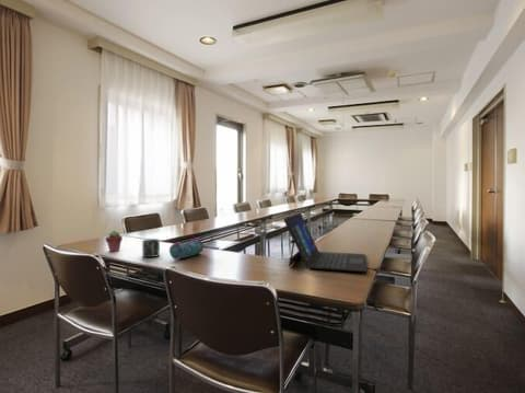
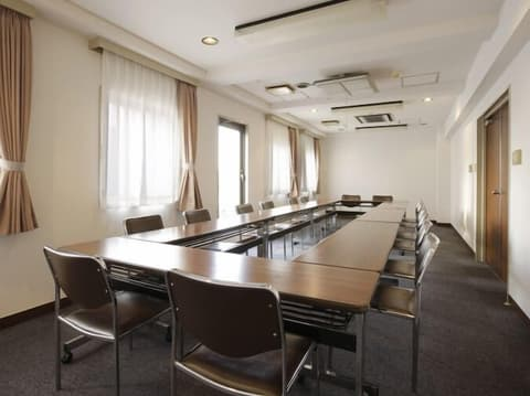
- pencil case (187, 247)
- potted succulent (114, 240)
- cup (152, 247)
- laptop (315, 244)
